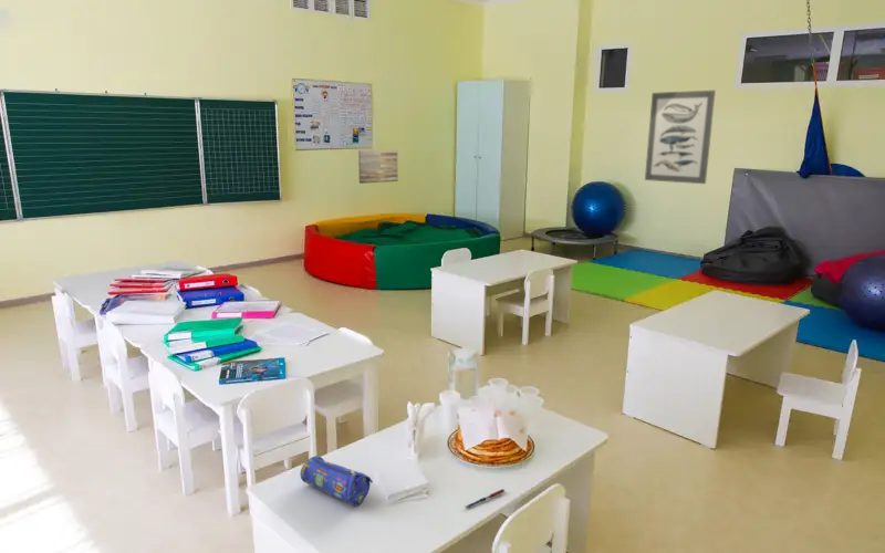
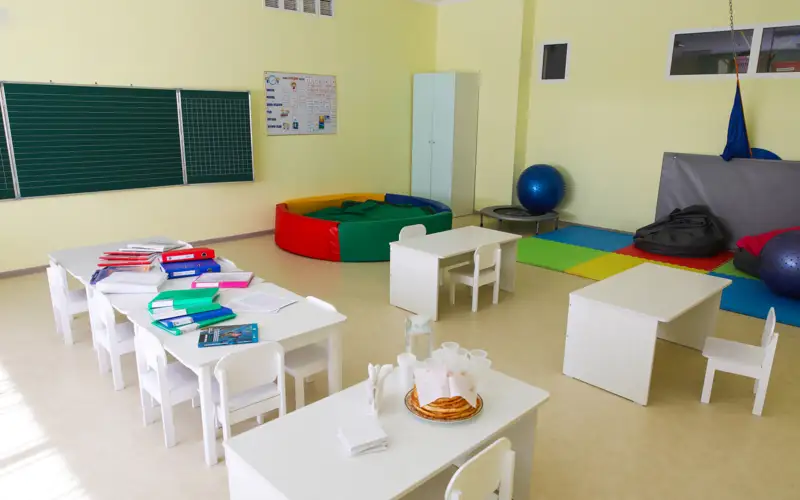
- wall art (378, 166)
- pencil case (335, 478)
- wall art (678, 137)
- pen (485, 498)
